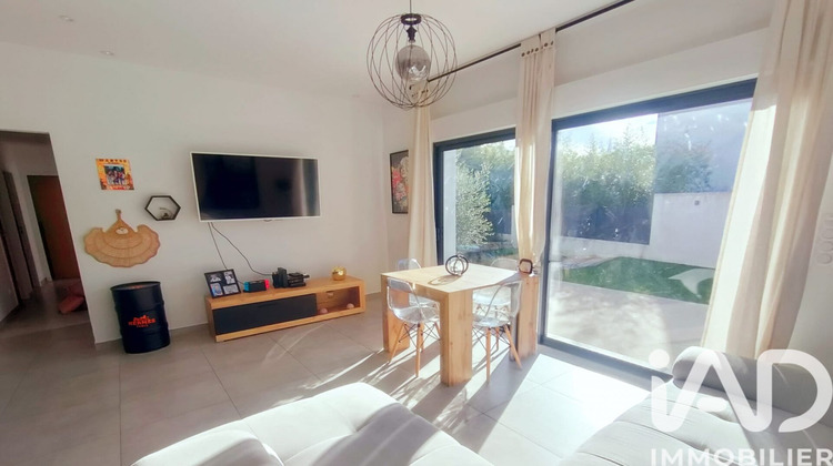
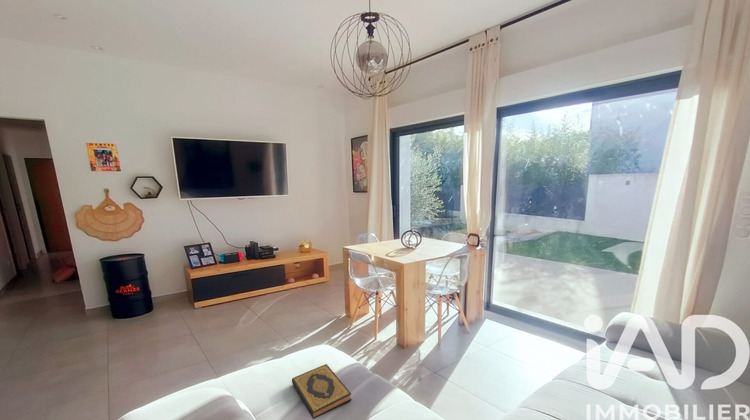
+ hardback book (320, 388)
